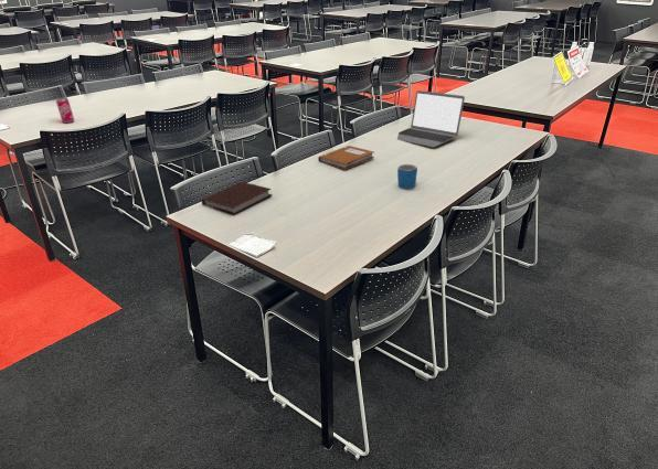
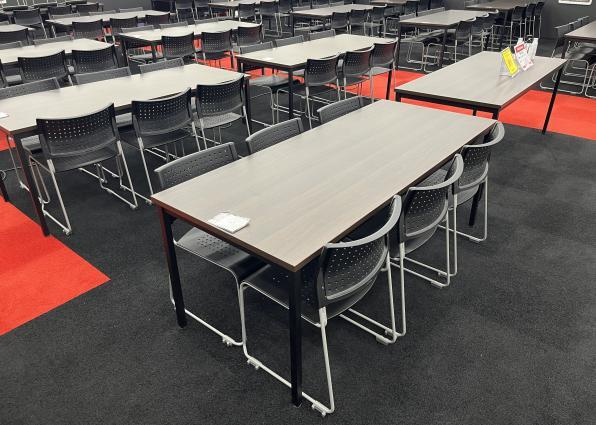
- notebook (237, 196)
- notebook (347, 156)
- beverage can (64, 109)
- mug (408, 175)
- laptop (425, 117)
